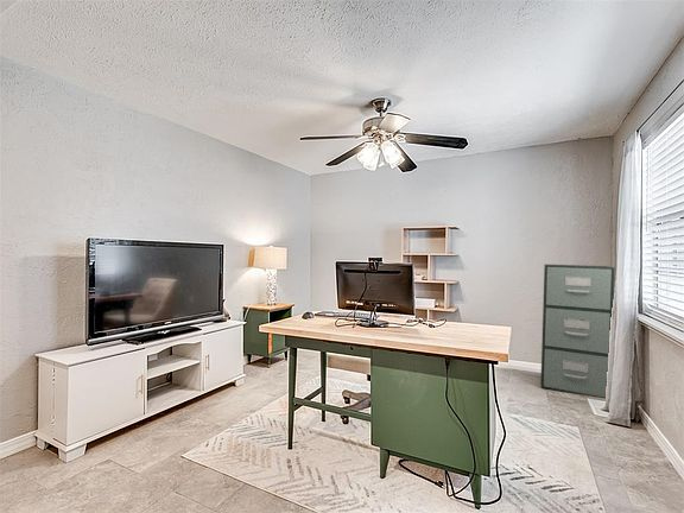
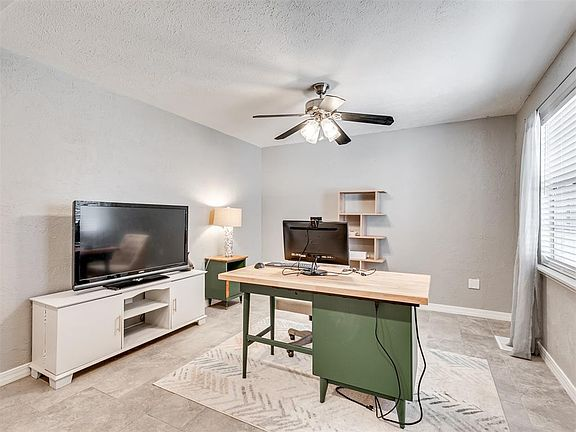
- filing cabinet (574, 325)
